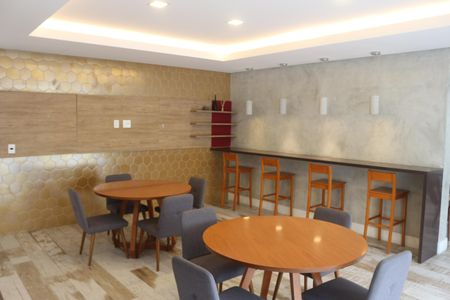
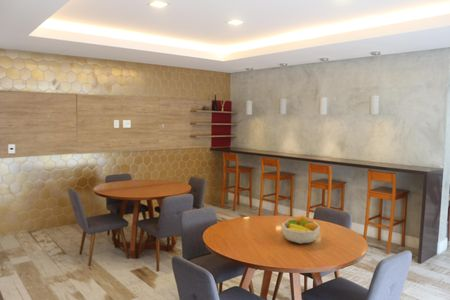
+ fruit bowl (300, 228)
